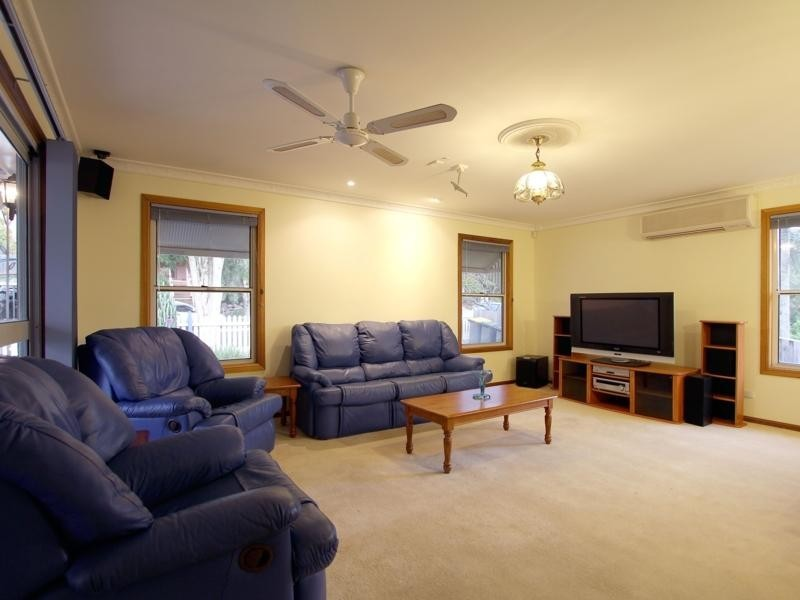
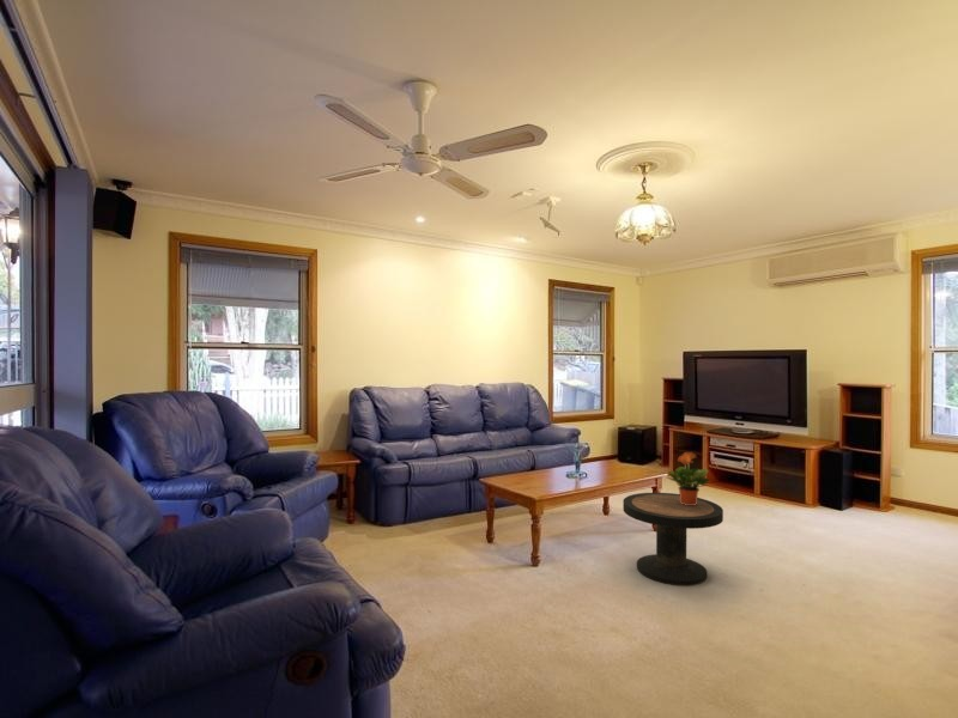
+ side table (671, 537)
+ potted plant (687, 477)
